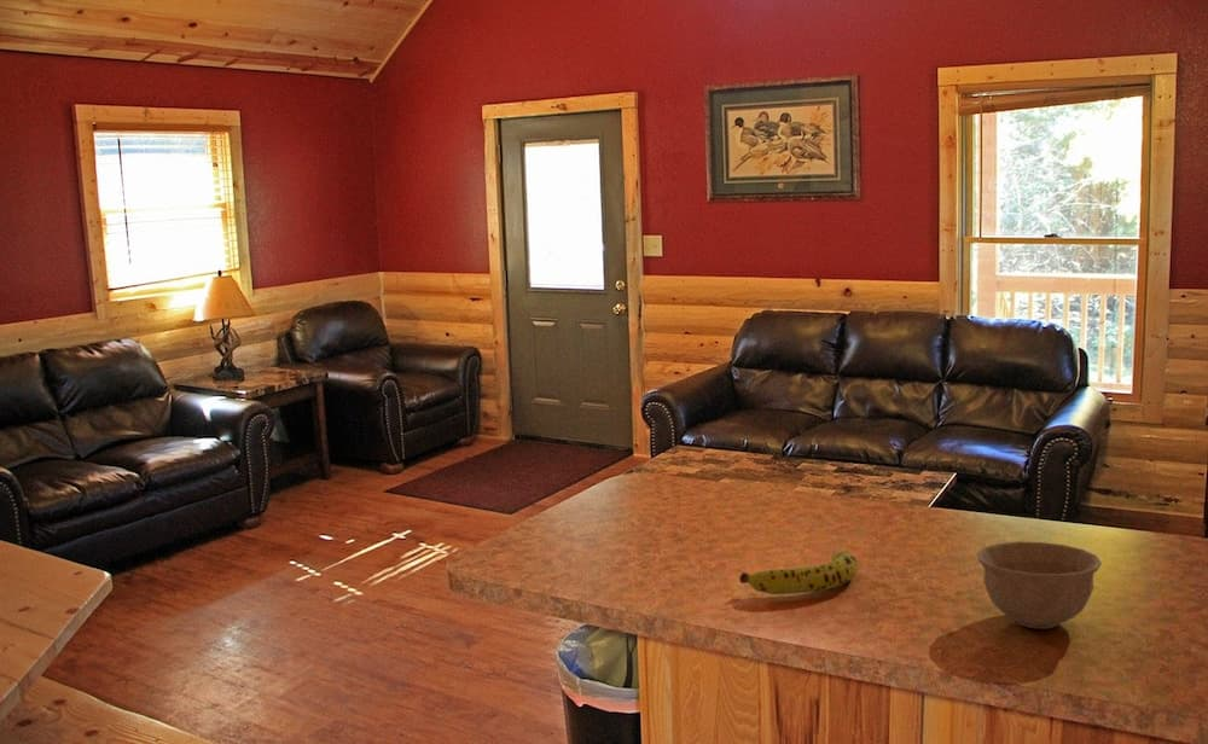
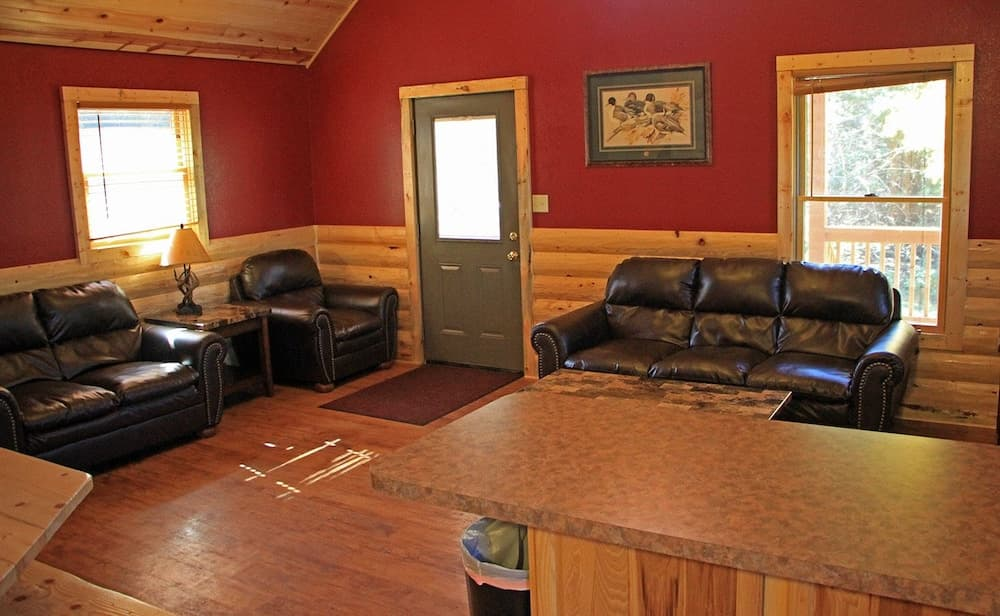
- fruit (798, 569)
- bowl (1036, 589)
